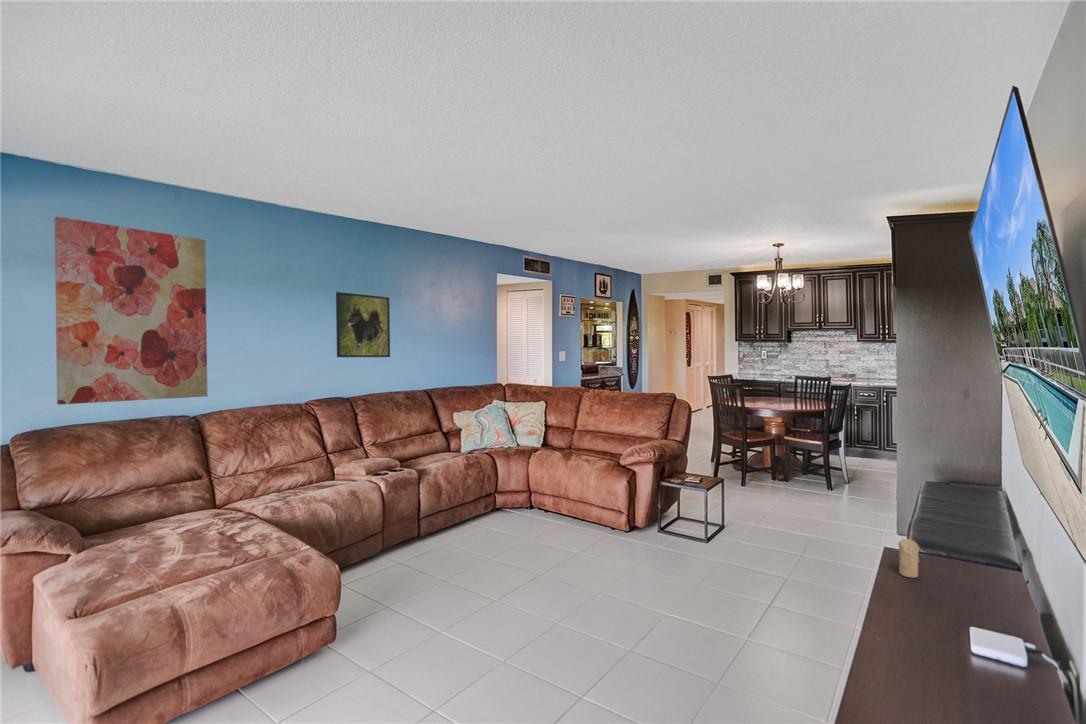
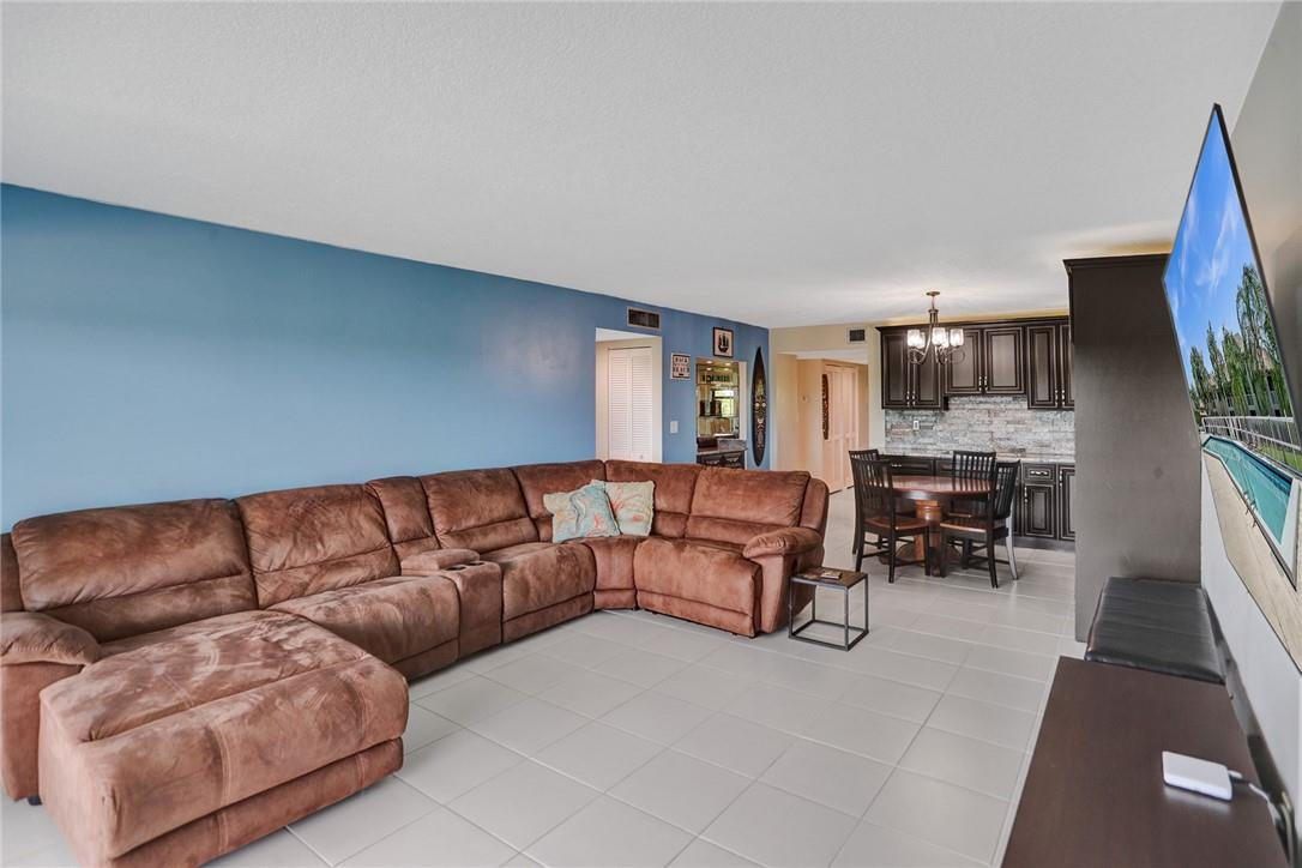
- candle (908, 558)
- wall art (137, 314)
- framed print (364, 326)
